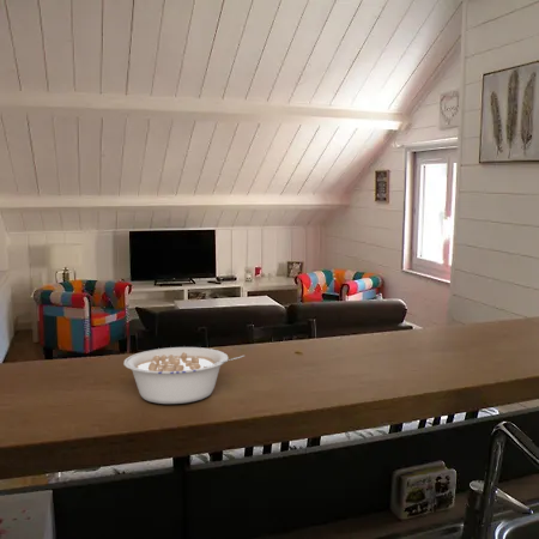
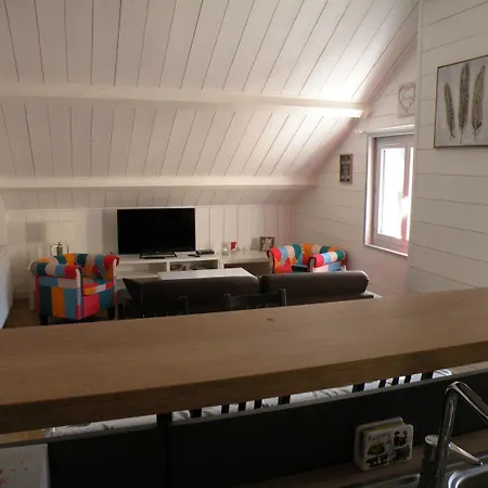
- legume (181, 371)
